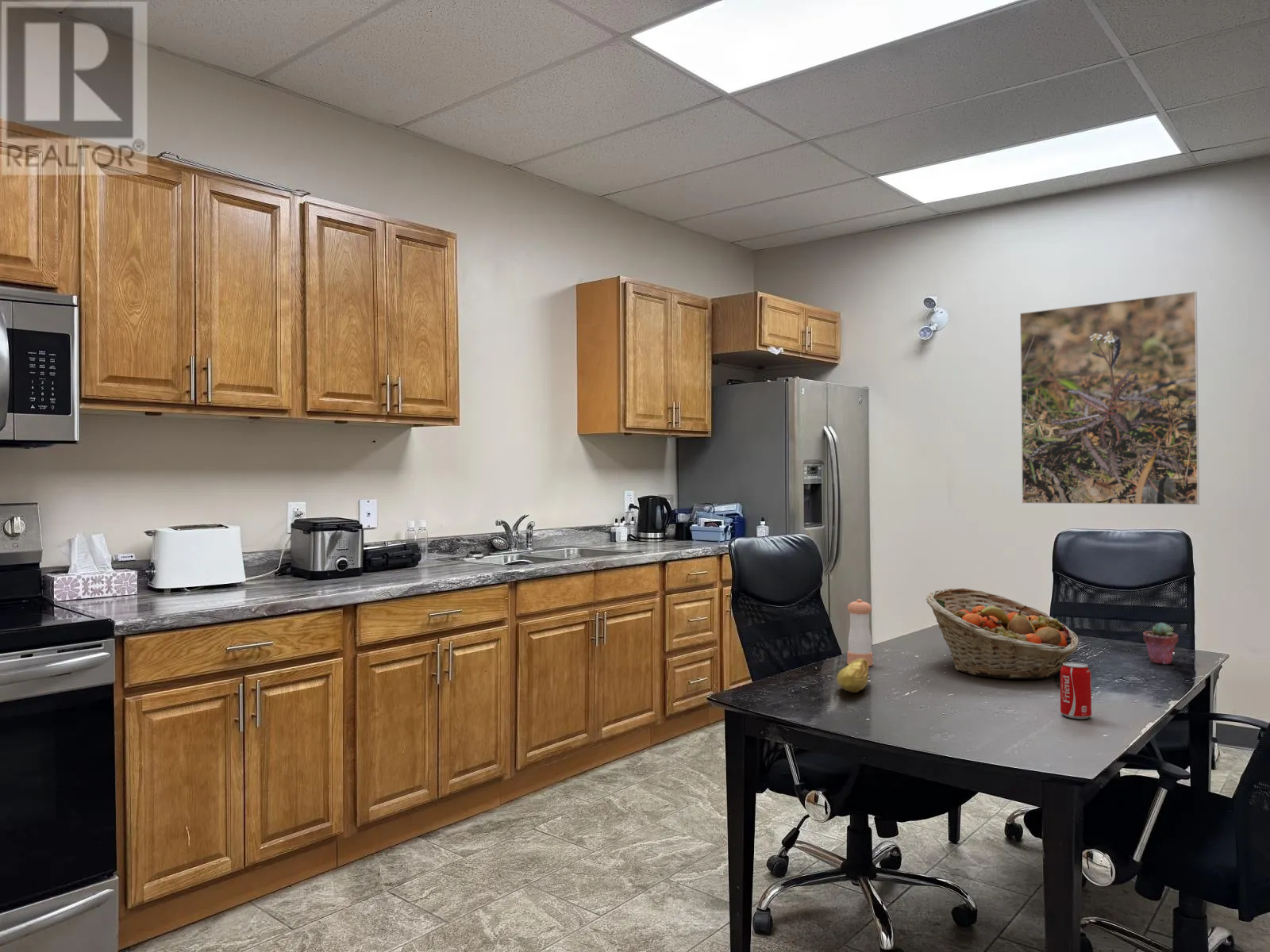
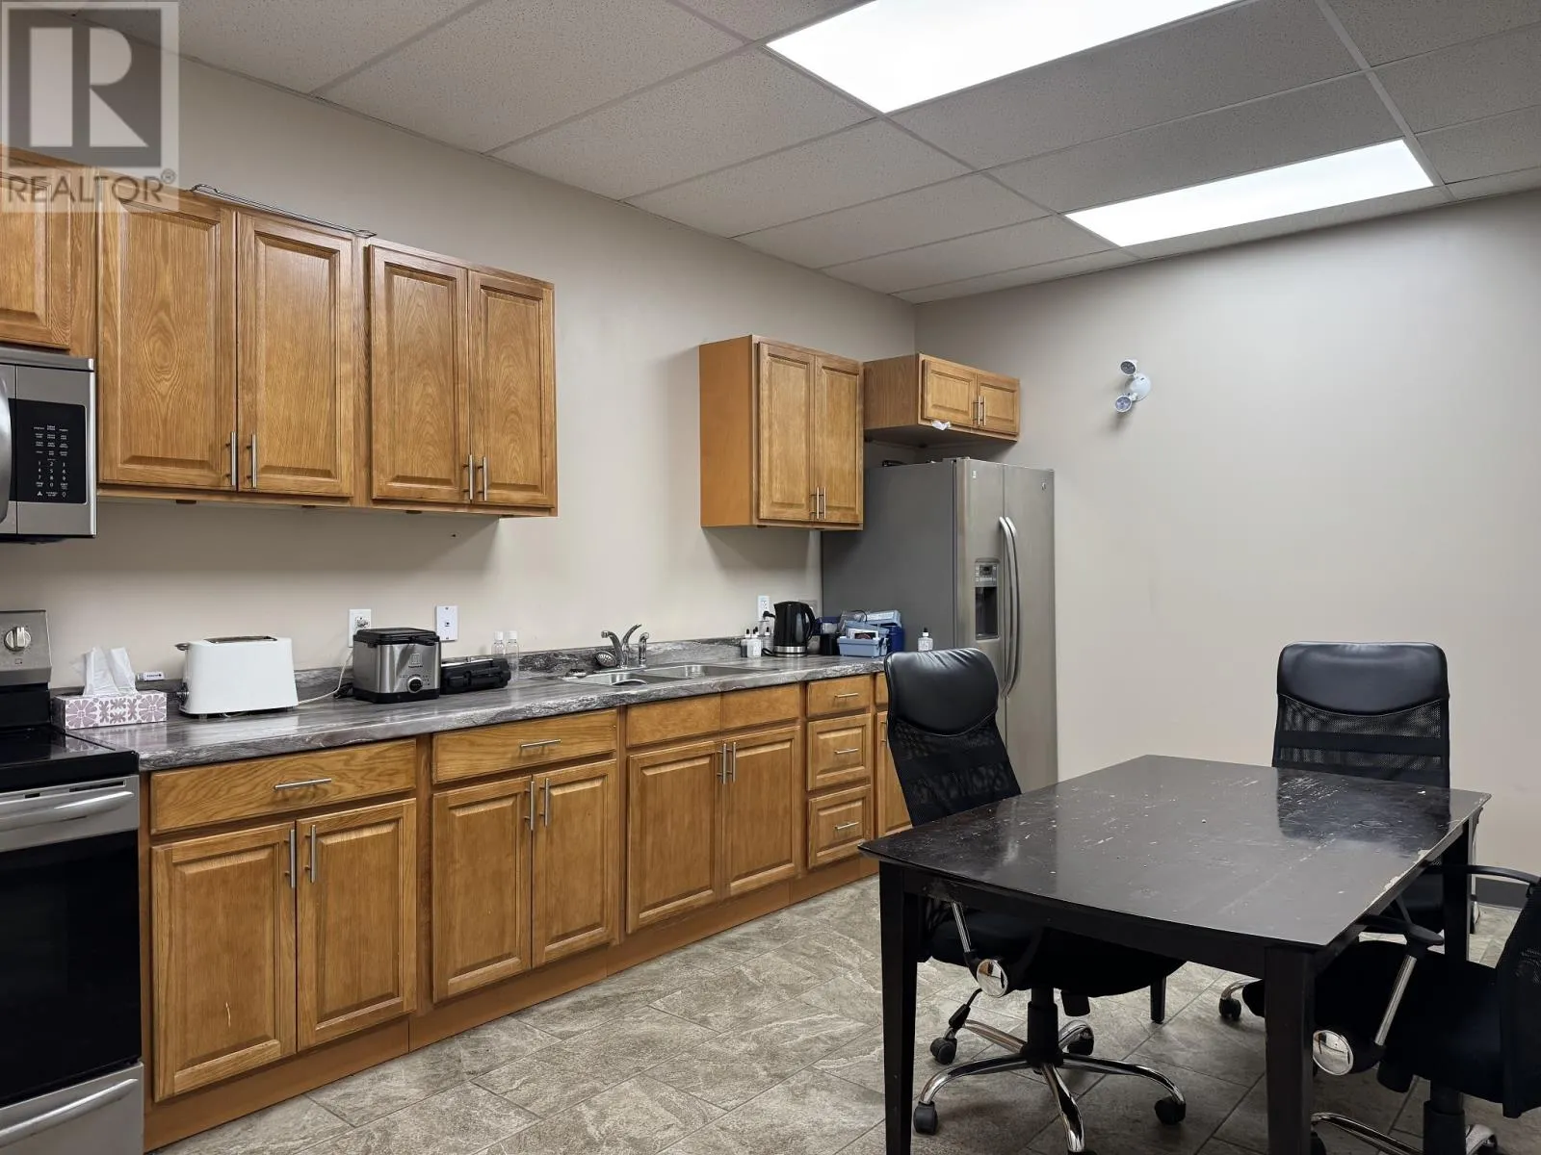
- pepper shaker (860, 631)
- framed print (1104, 403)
- fruit basket (1001, 631)
- potted succulent (1160, 642)
- banana (854, 677)
- beverage can (1076, 690)
